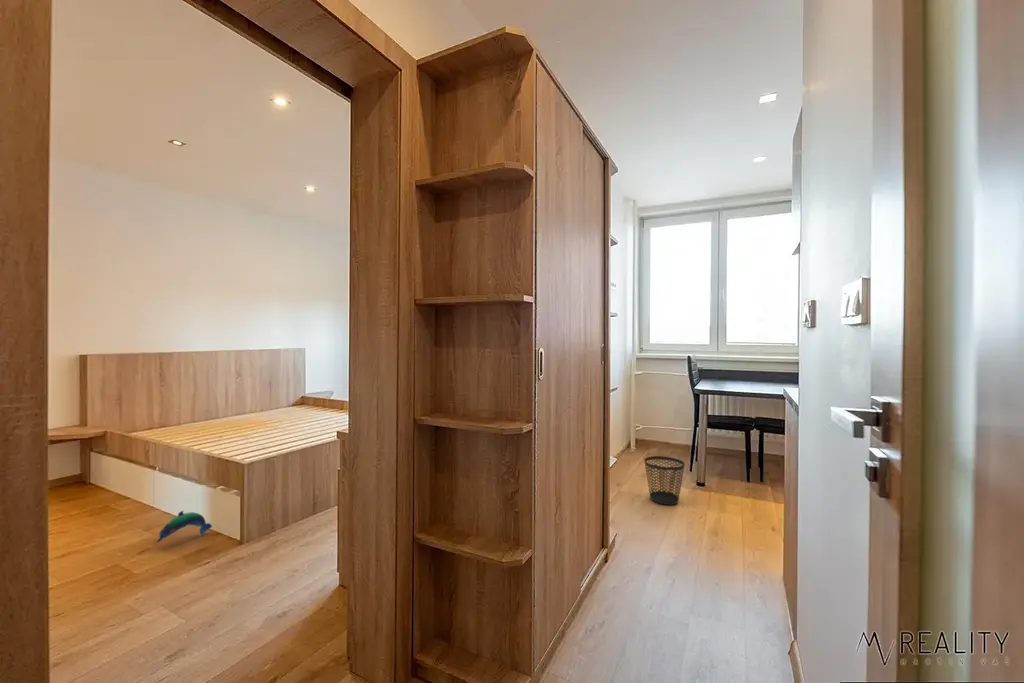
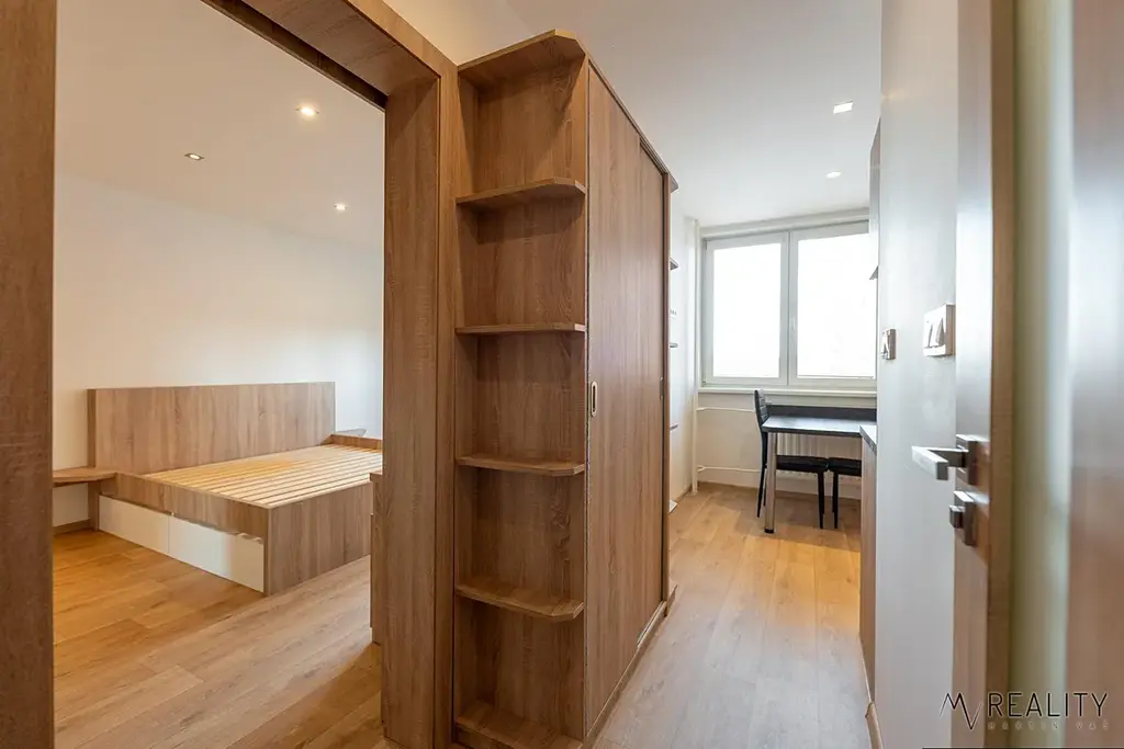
- plush toy (185, 525)
- wastebasket (664, 481)
